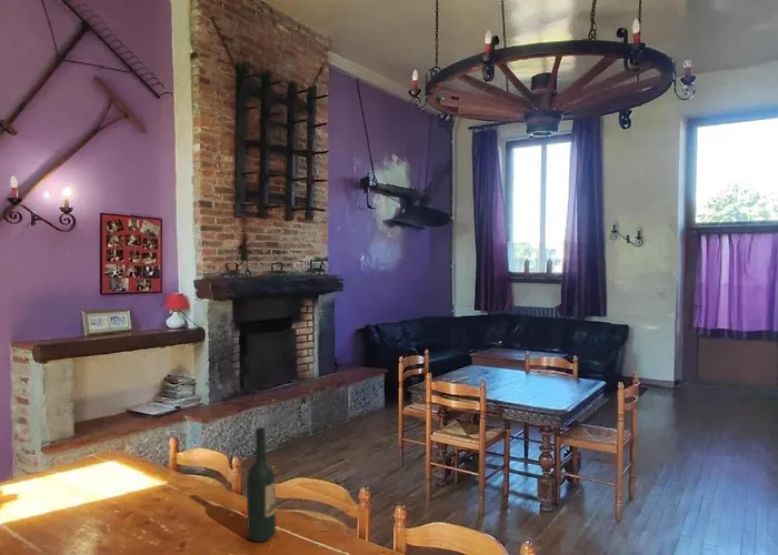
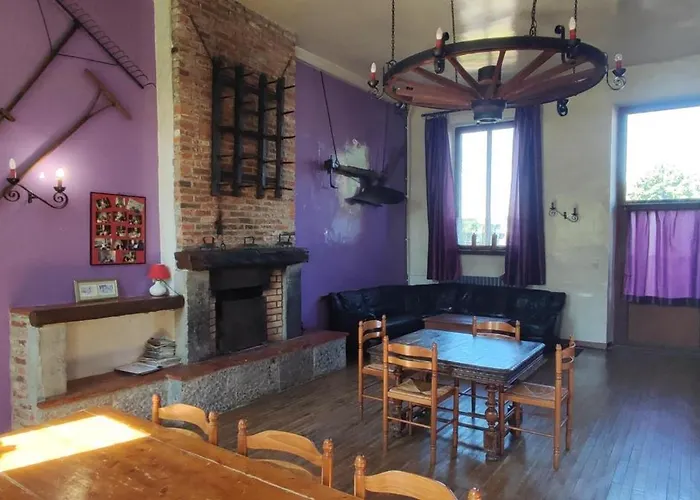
- wine bottle (260, 483)
